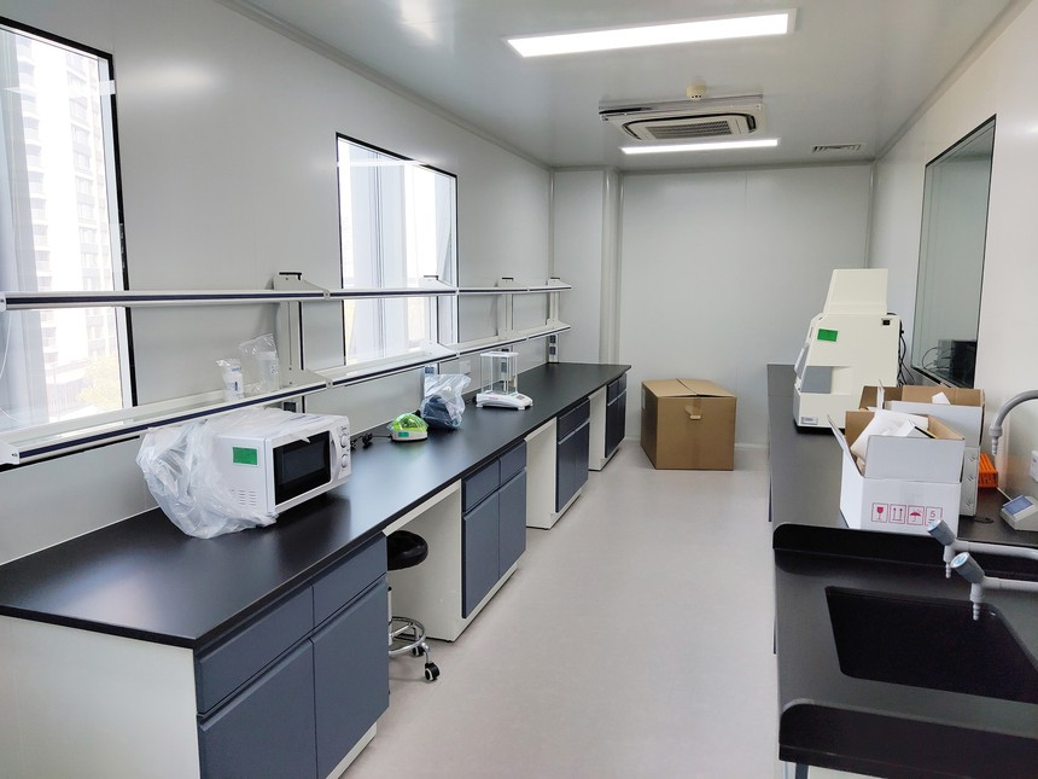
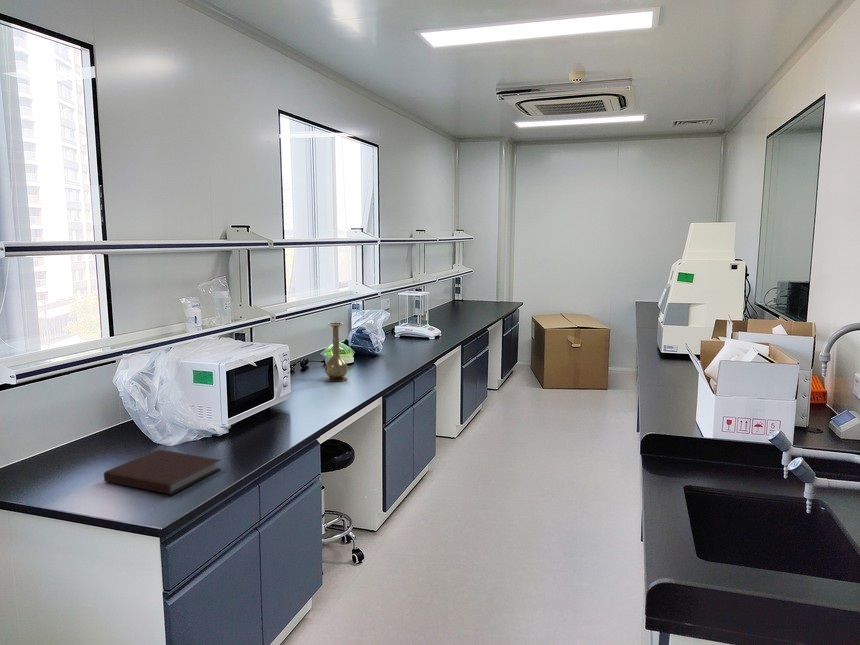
+ notebook (164, 470)
+ vase (335, 351)
